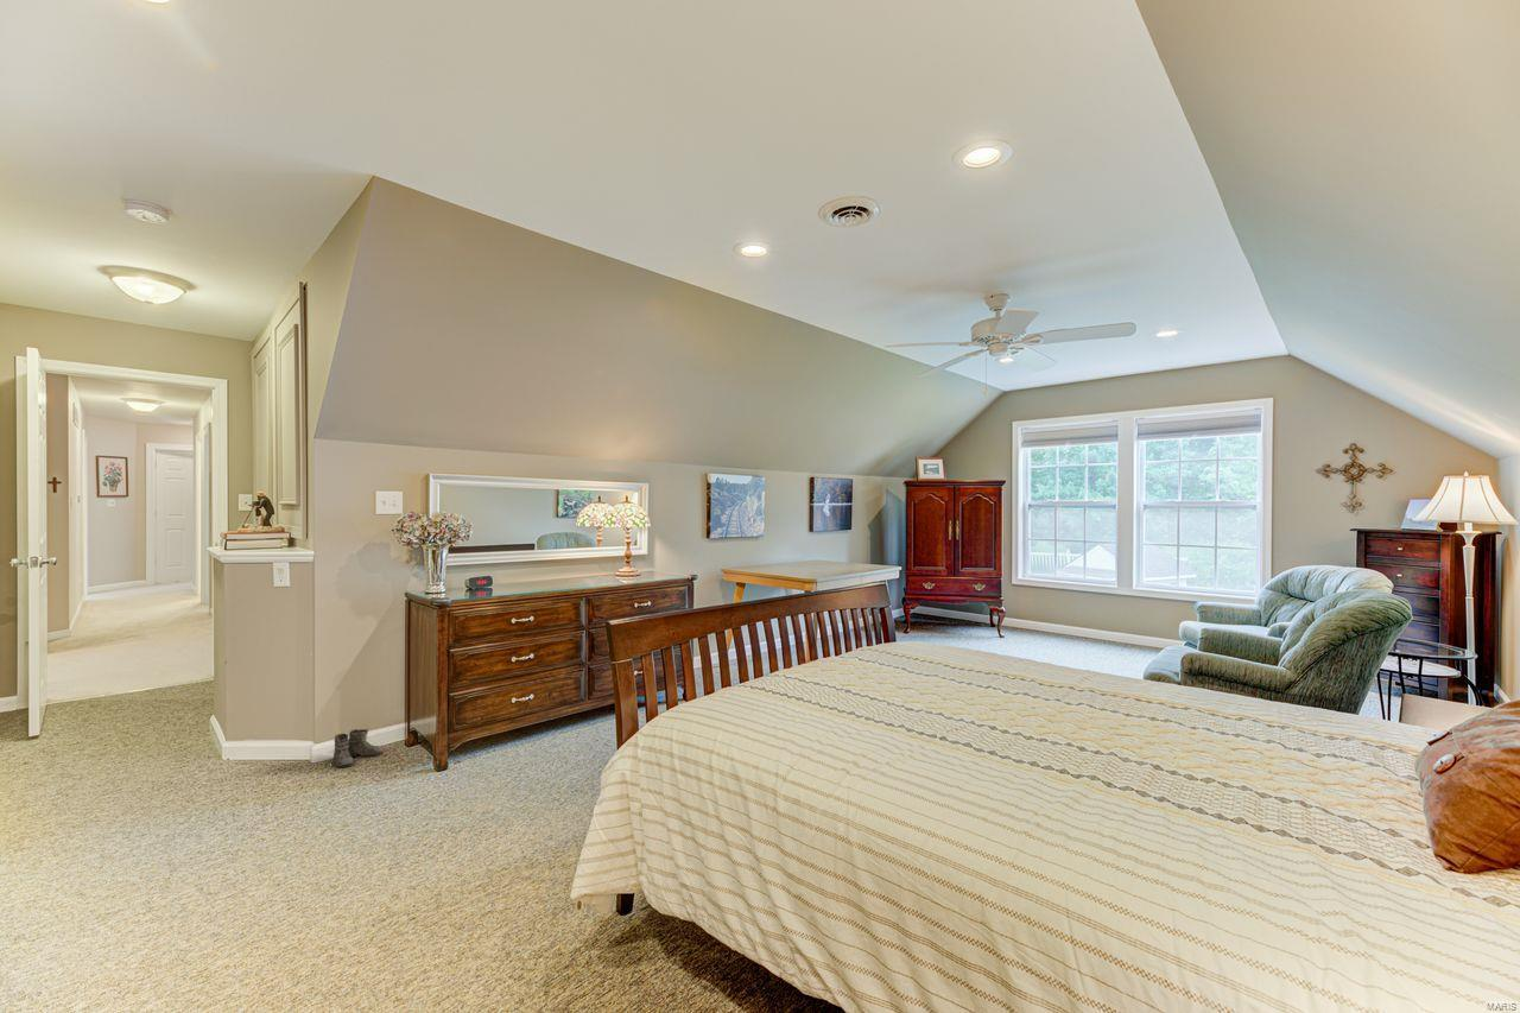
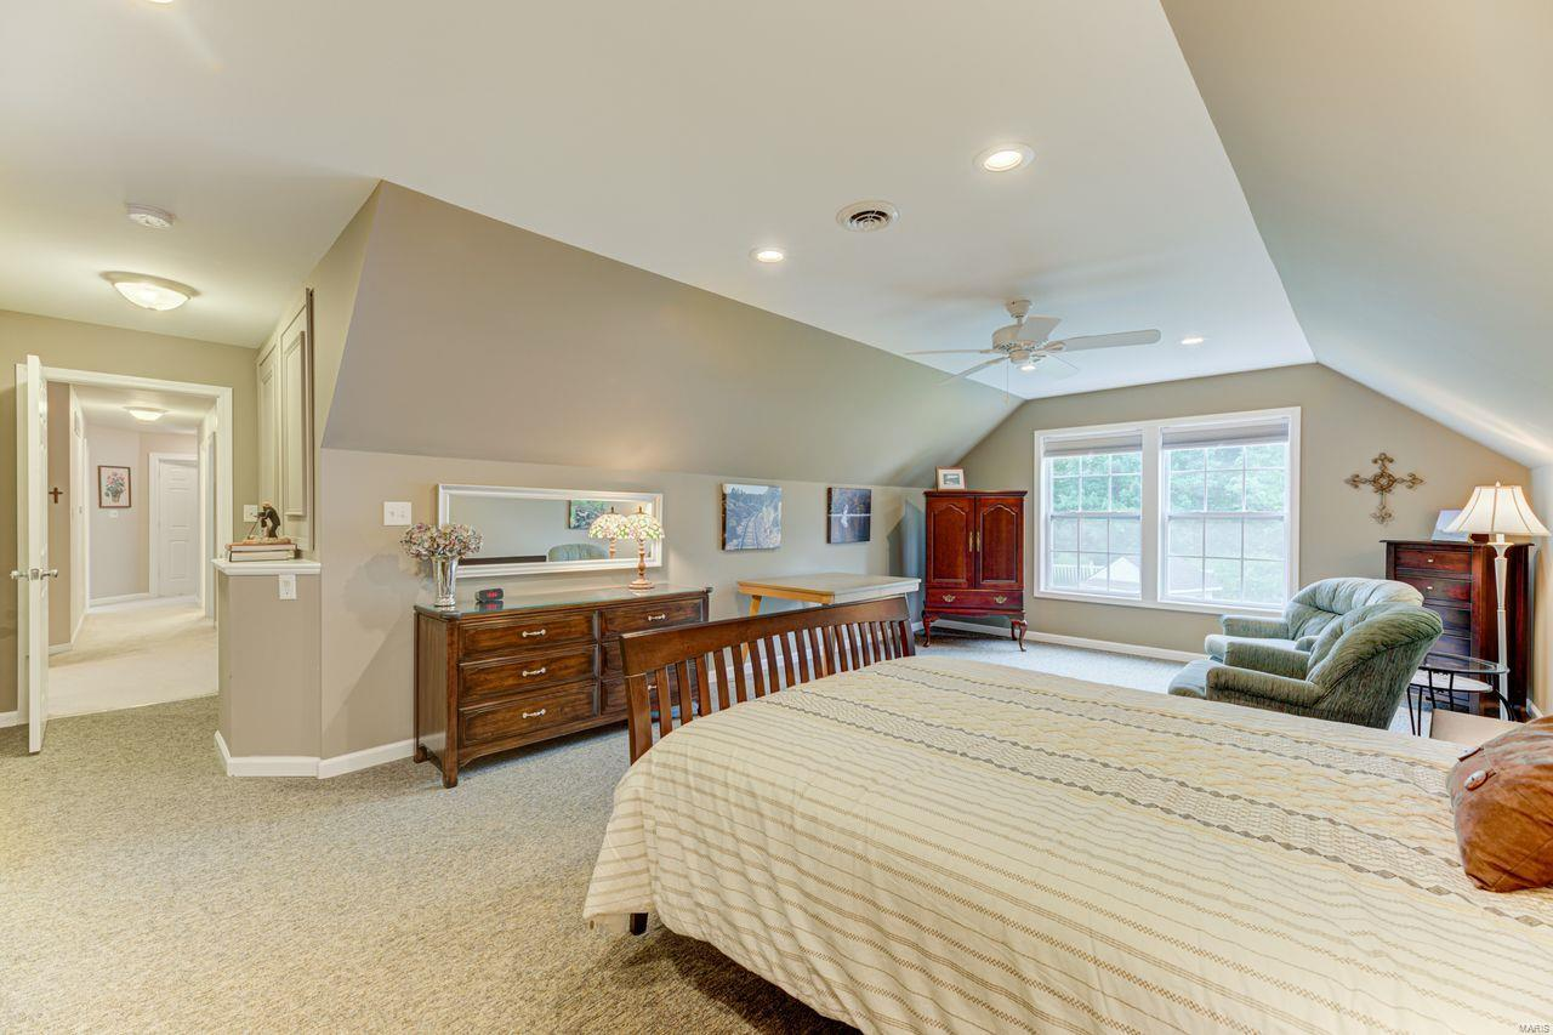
- boots (353, 746)
